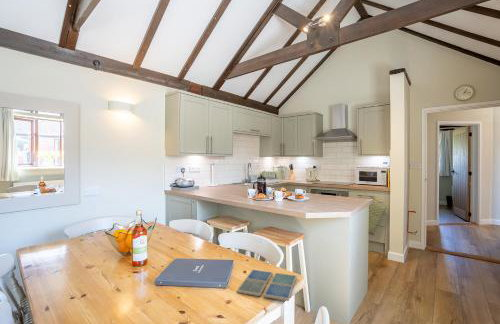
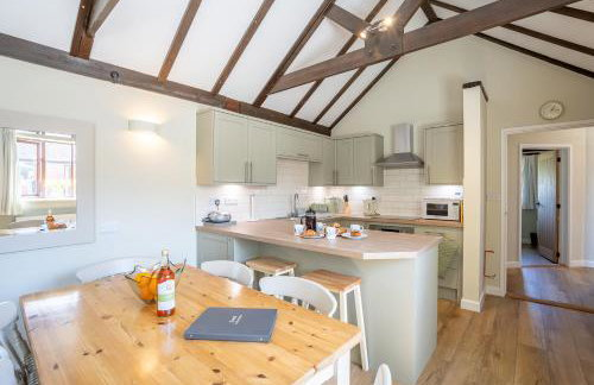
- drink coaster (267, 282)
